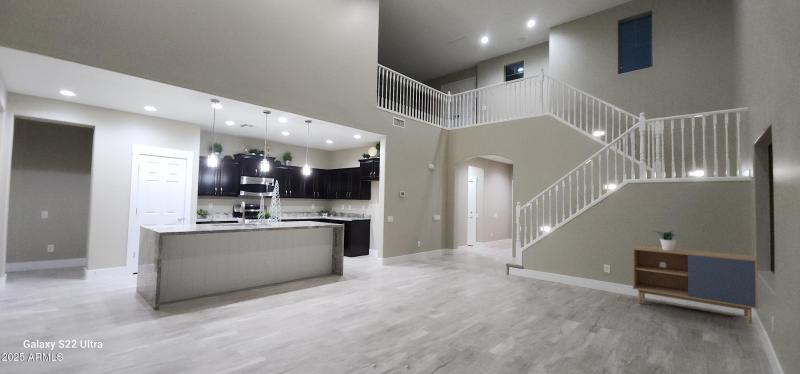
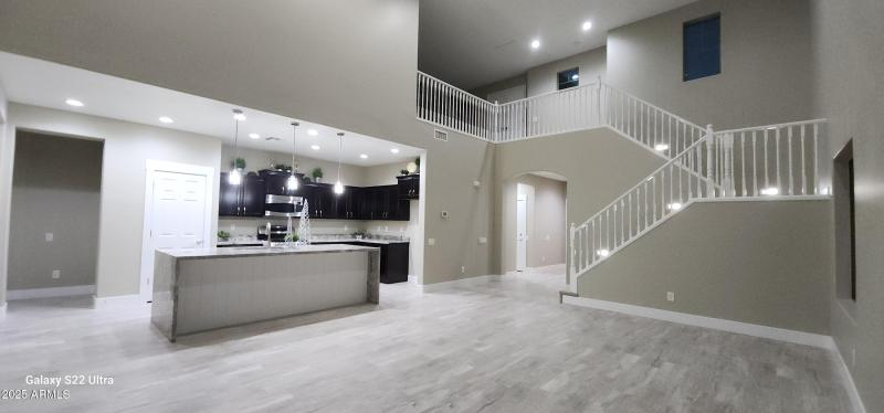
- potted plant (665, 240)
- storage cabinet (689, 280)
